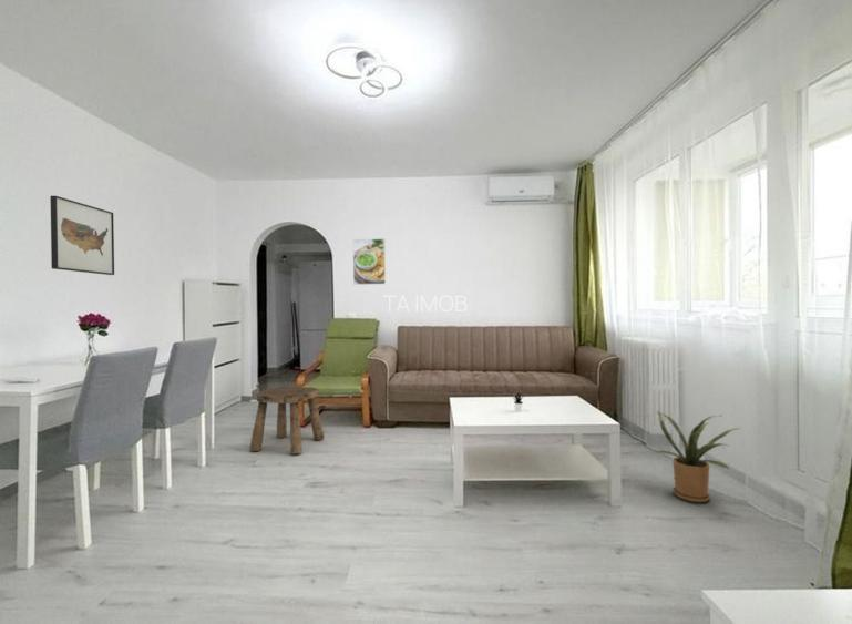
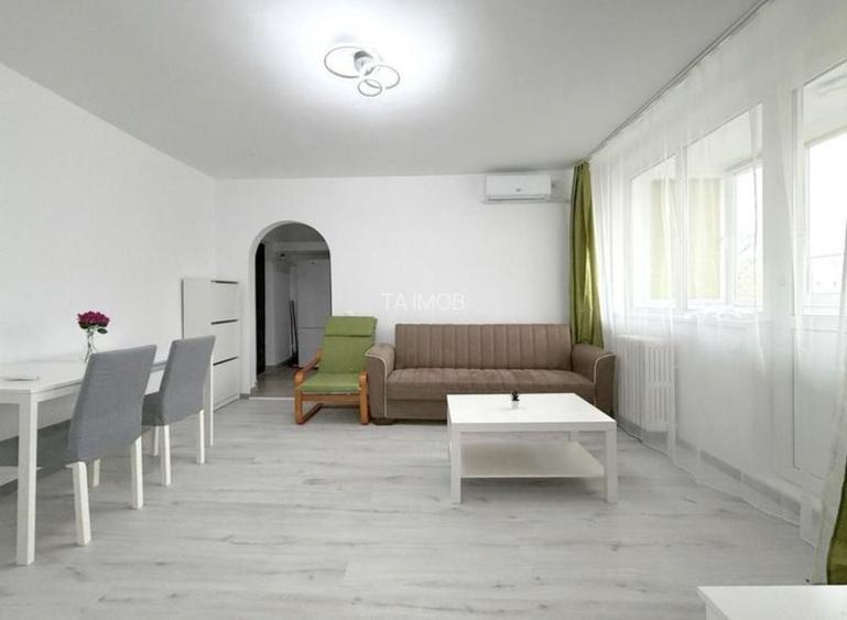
- wall art (84, 238)
- house plant (694, 451)
- stool (286, 418)
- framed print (369, 262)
